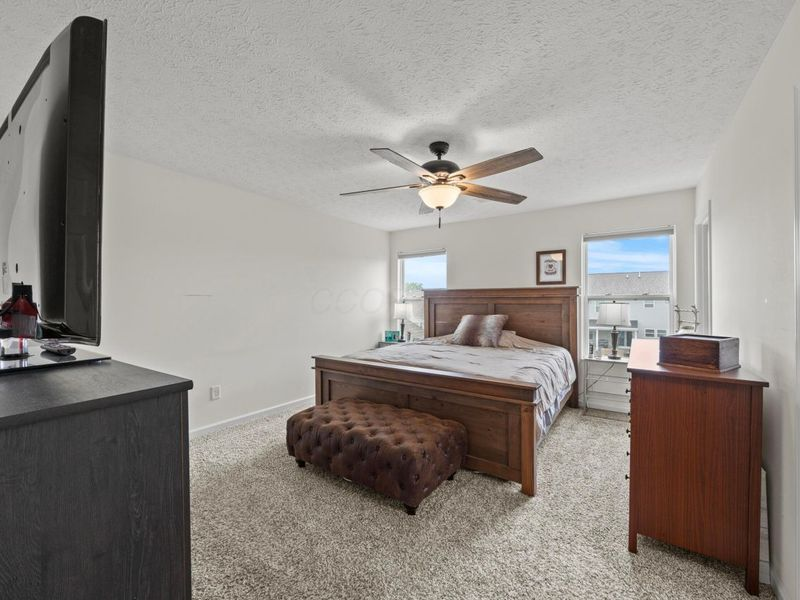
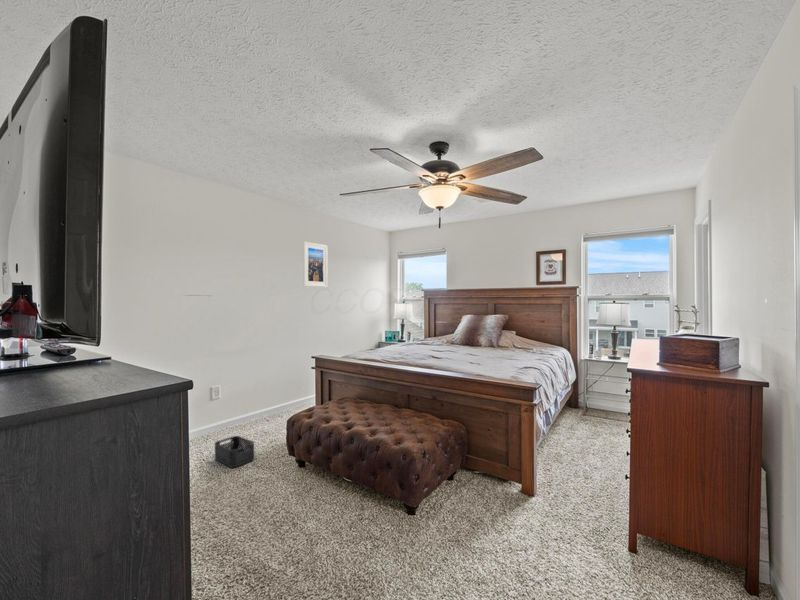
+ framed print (315, 265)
+ storage bin (234, 450)
